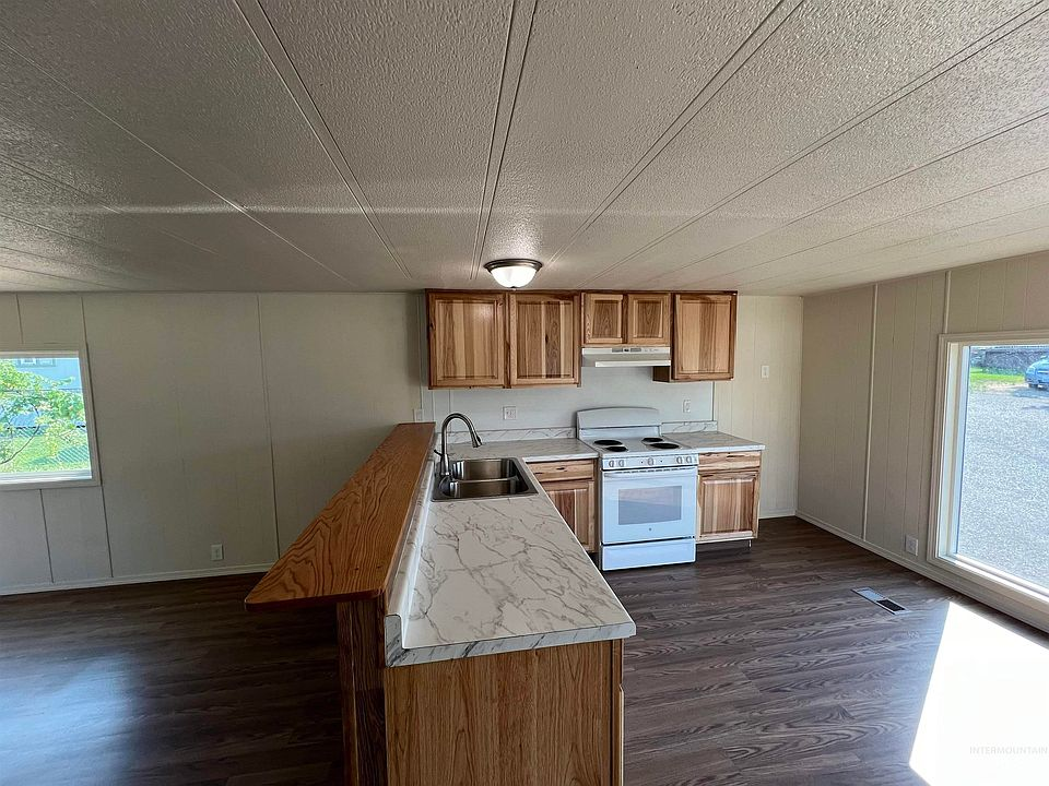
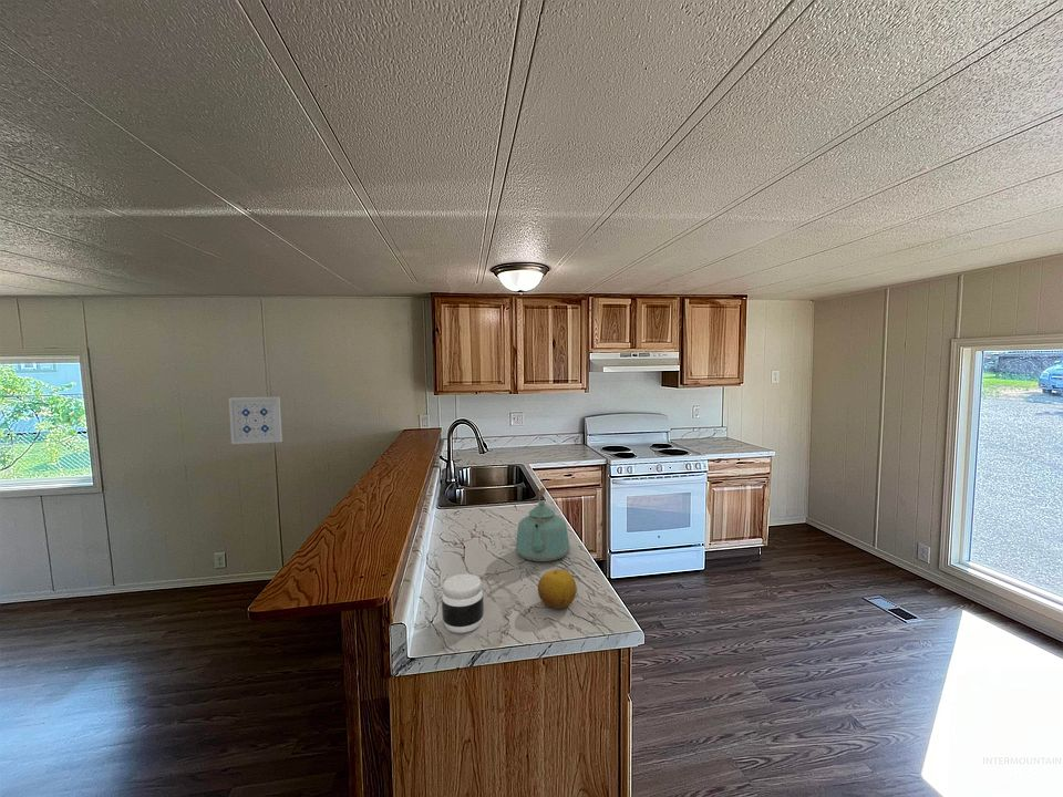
+ wall art (256, 420)
+ jar (462, 602)
+ kettle (540, 522)
+ fruit (557, 588)
